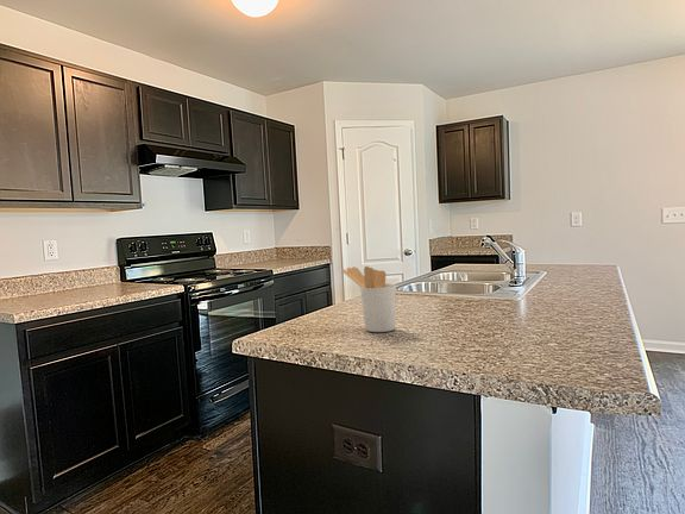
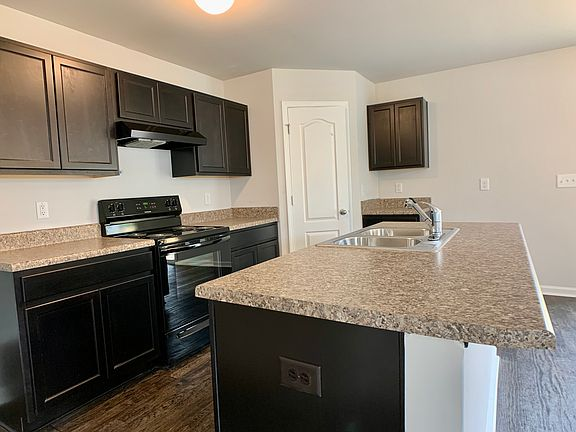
- utensil holder (370, 296)
